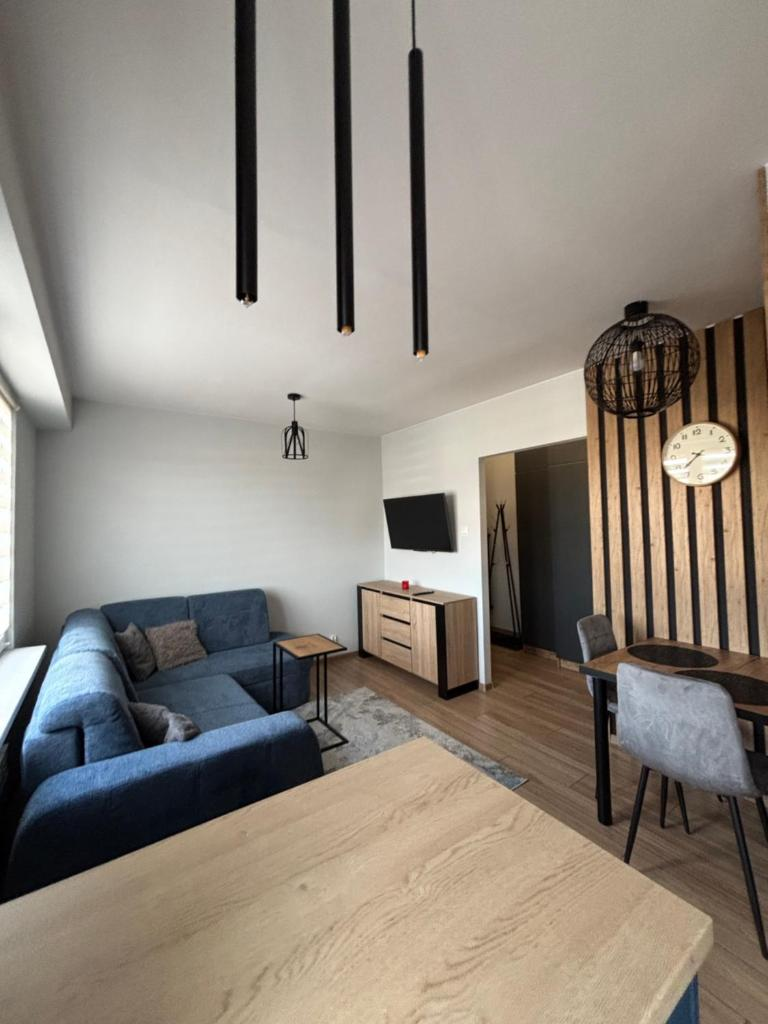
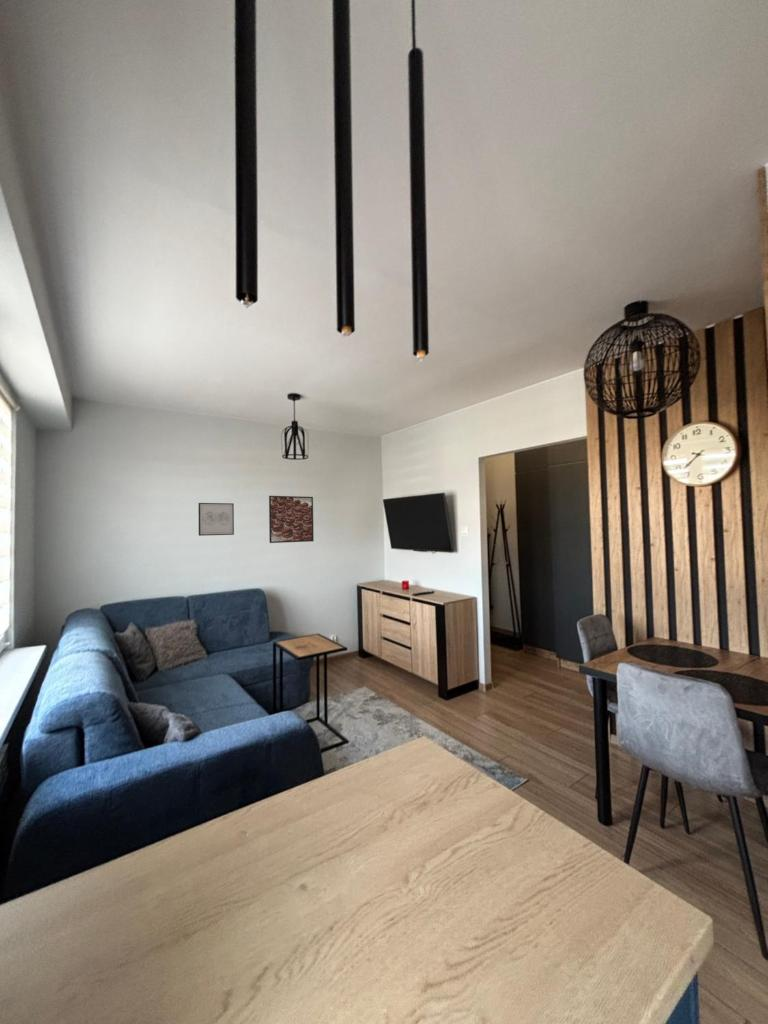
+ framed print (291, 519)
+ wall art (216, 519)
